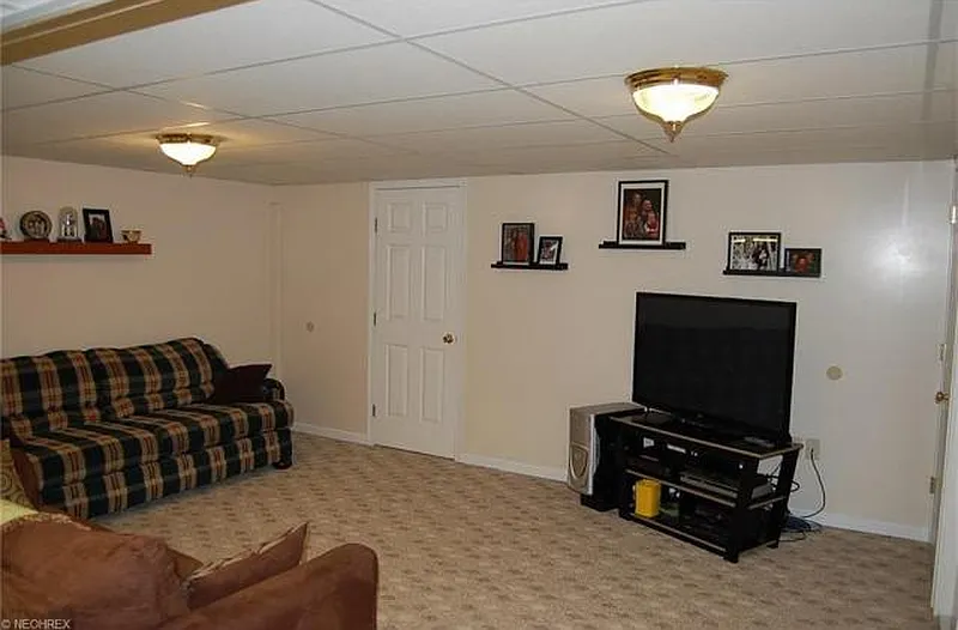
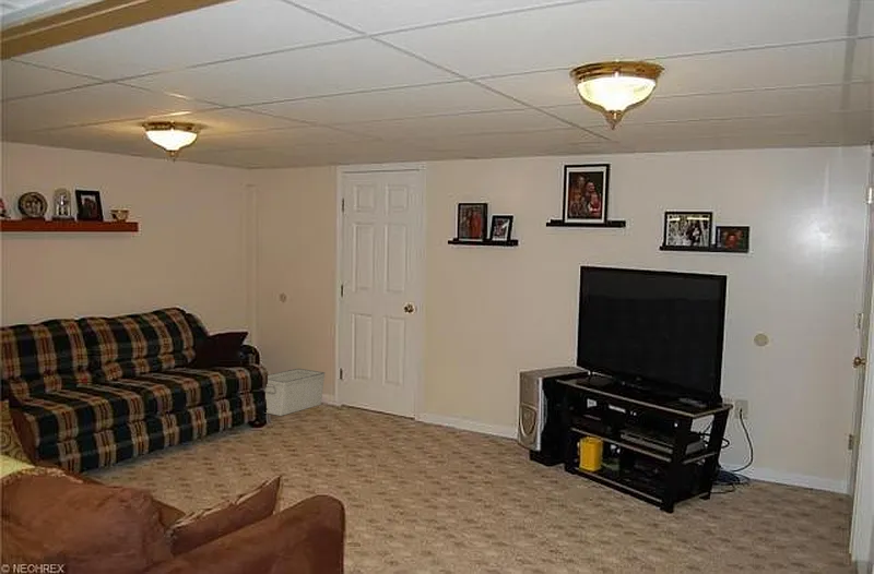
+ storage bin (291, 391)
